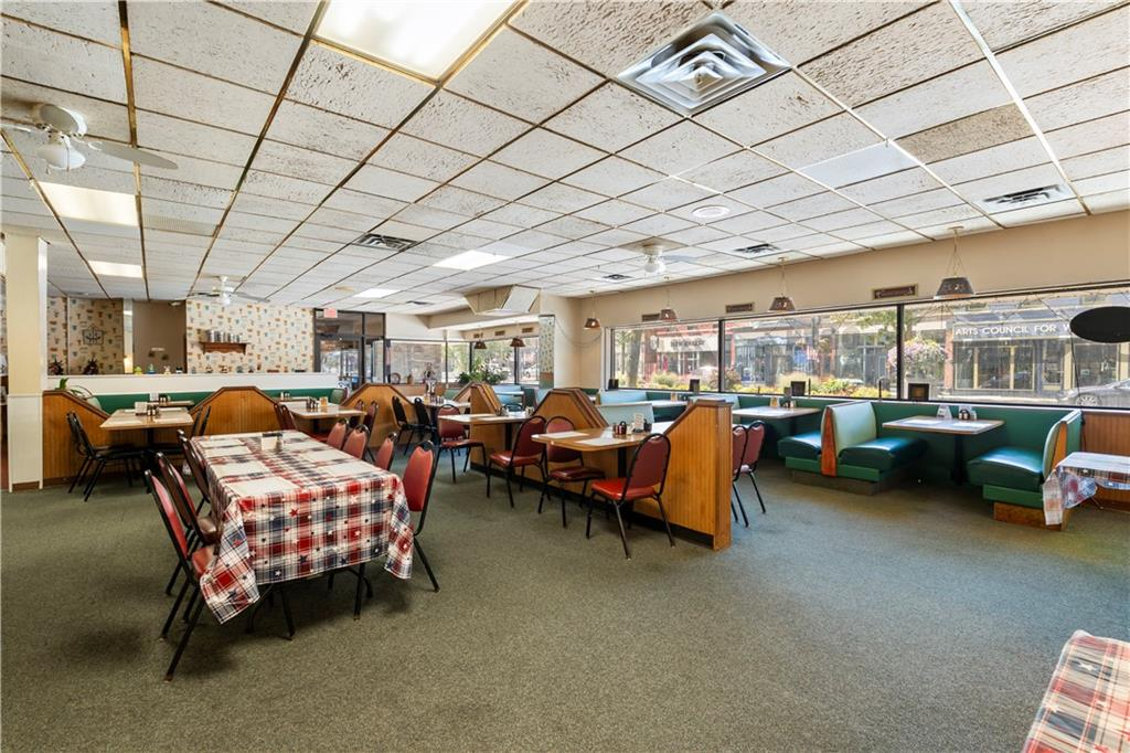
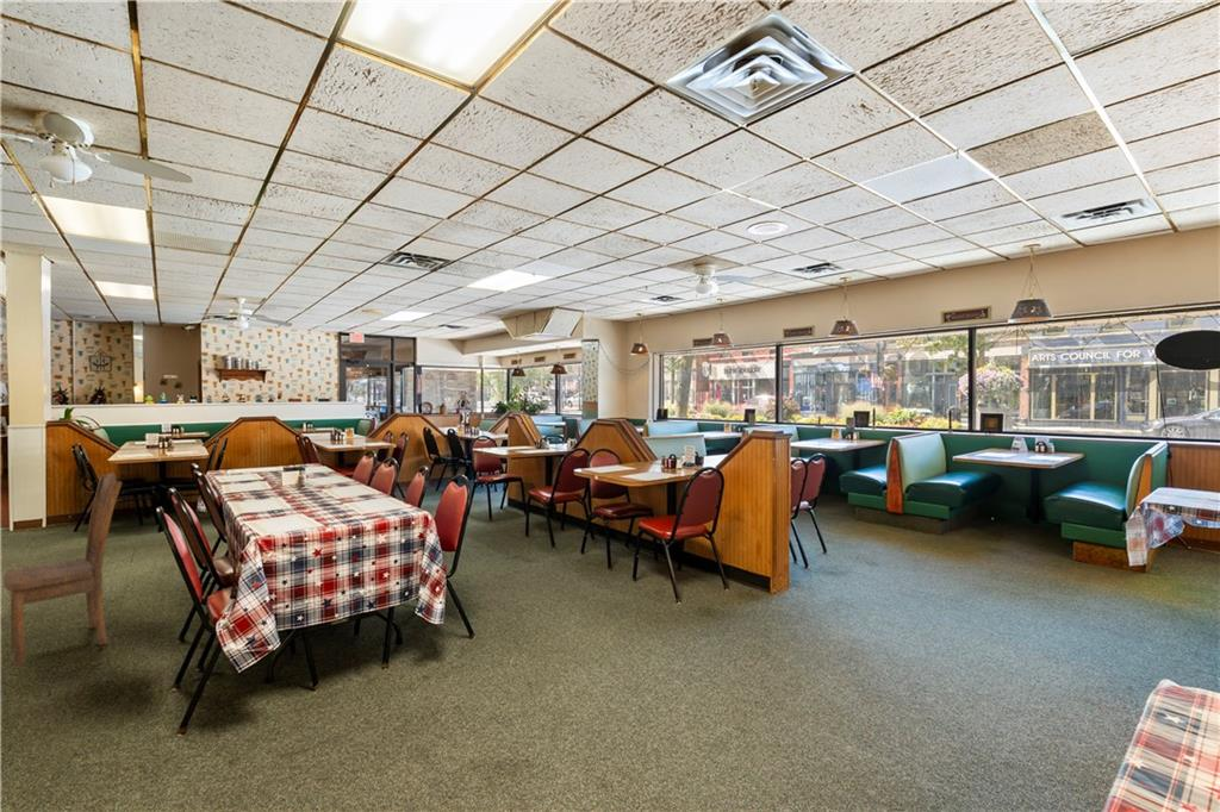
+ dining chair (62, 561)
